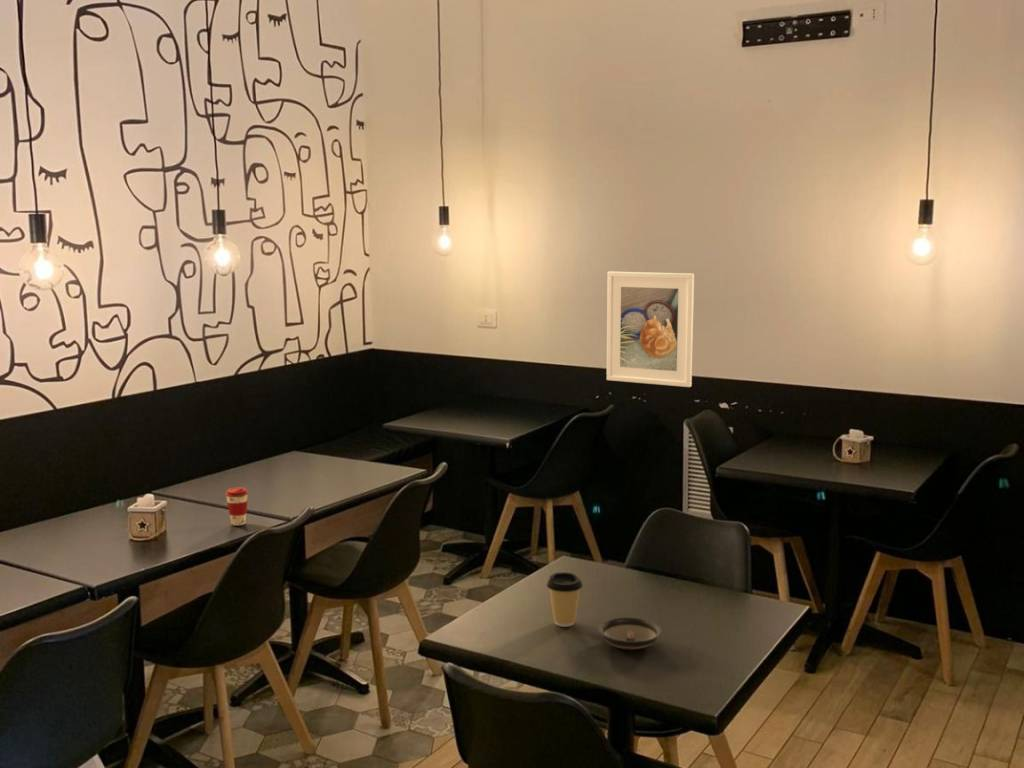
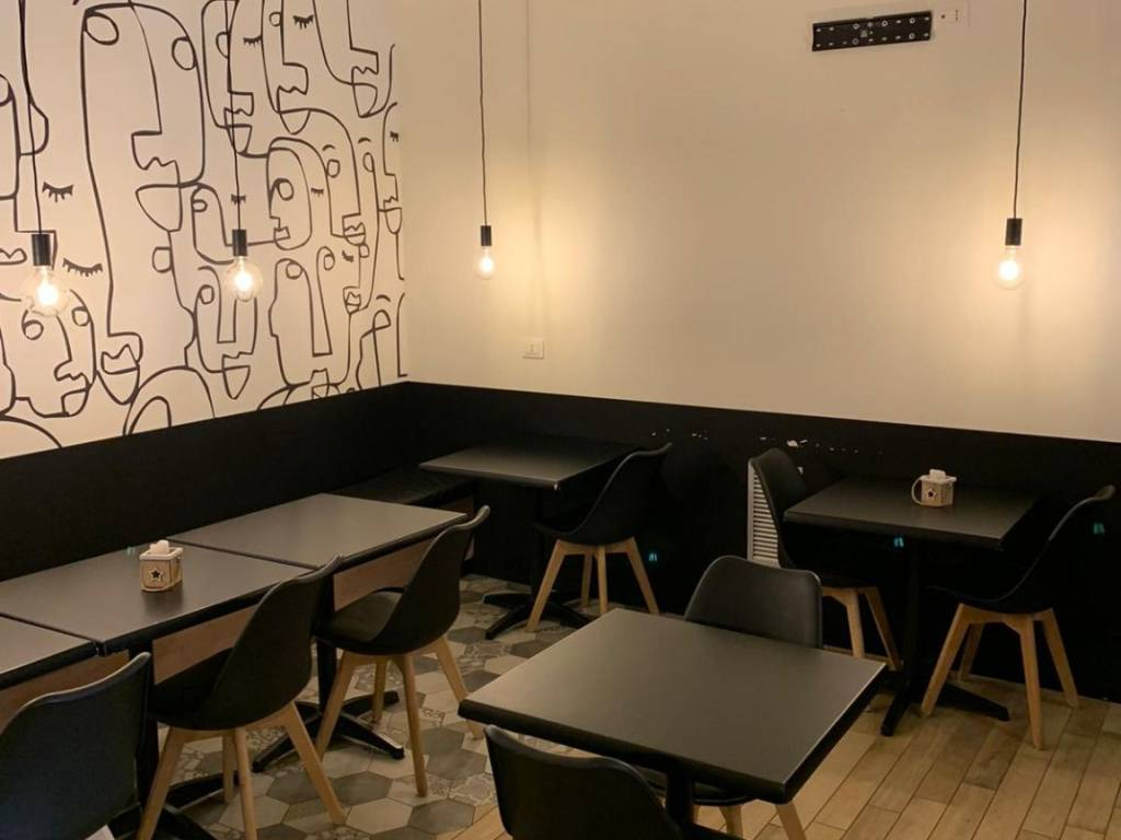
- coffee cup (237, 506)
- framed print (649, 328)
- coffee cup (564, 600)
- saucer (629, 636)
